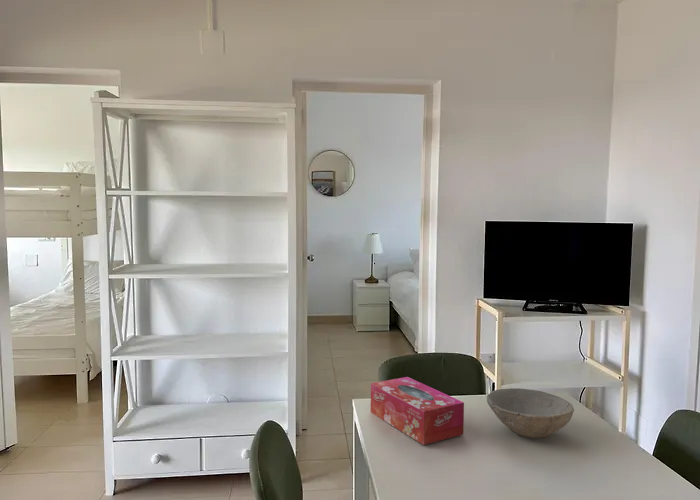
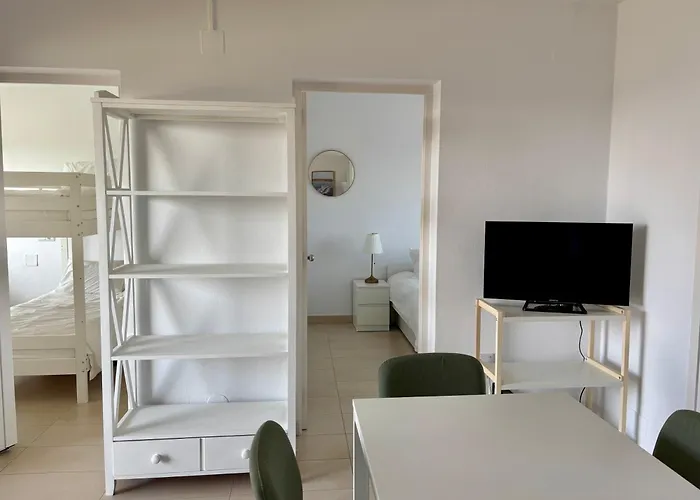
- bowl (529, 416)
- tissue box (414, 407)
